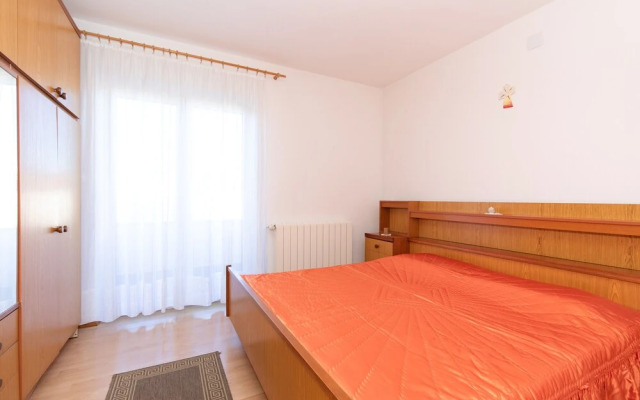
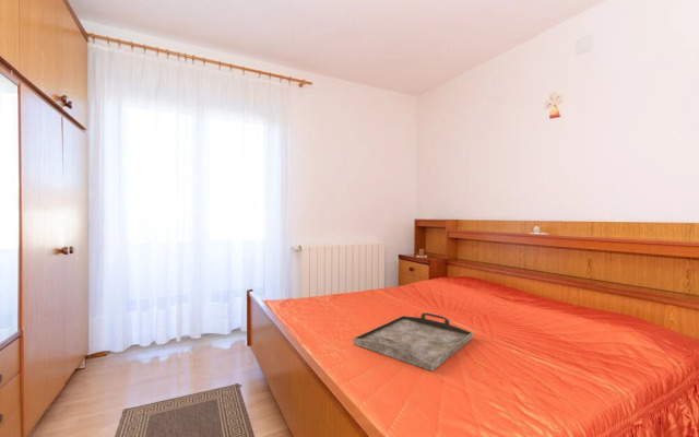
+ serving tray (414, 332)
